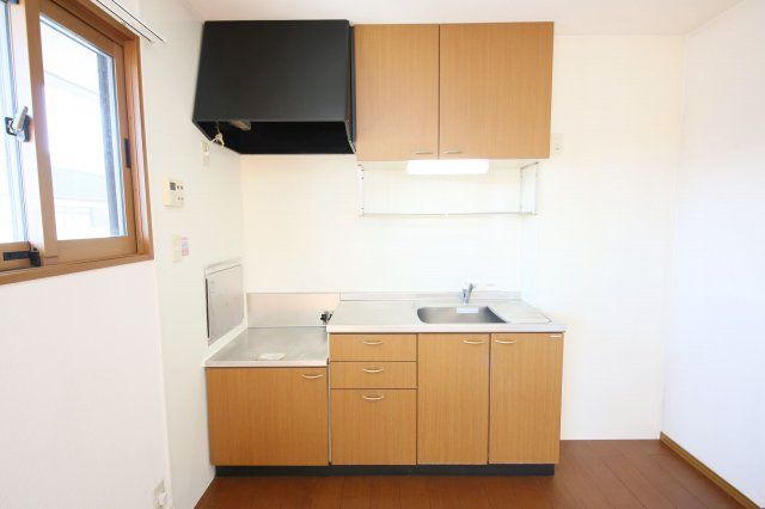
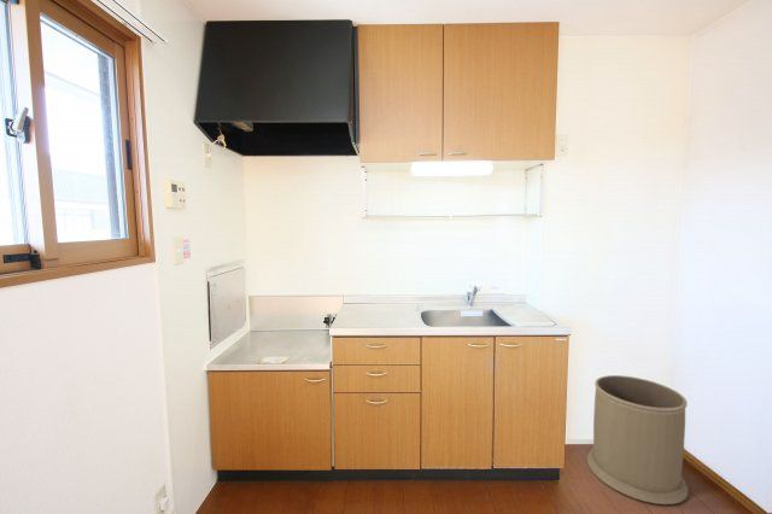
+ trash can (636, 432)
